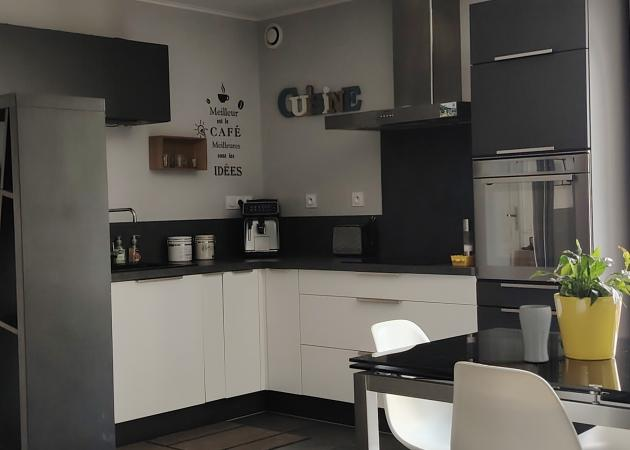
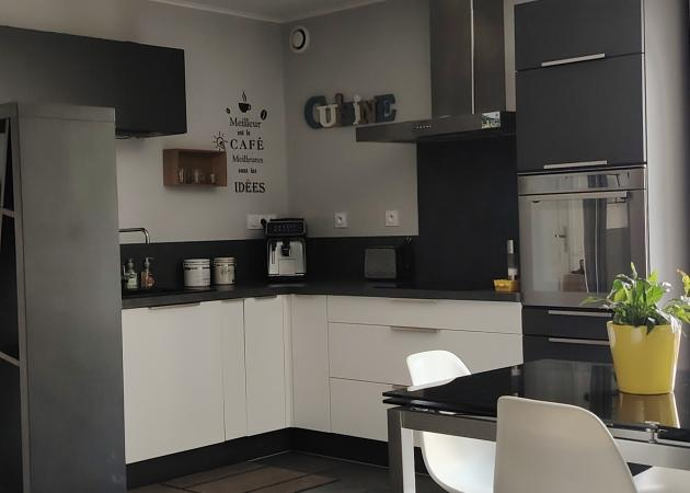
- drinking glass (535, 333)
